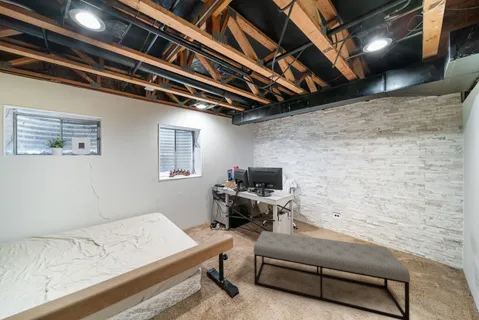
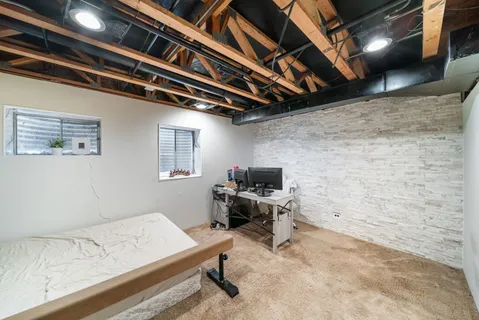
- bench (319, 265)
